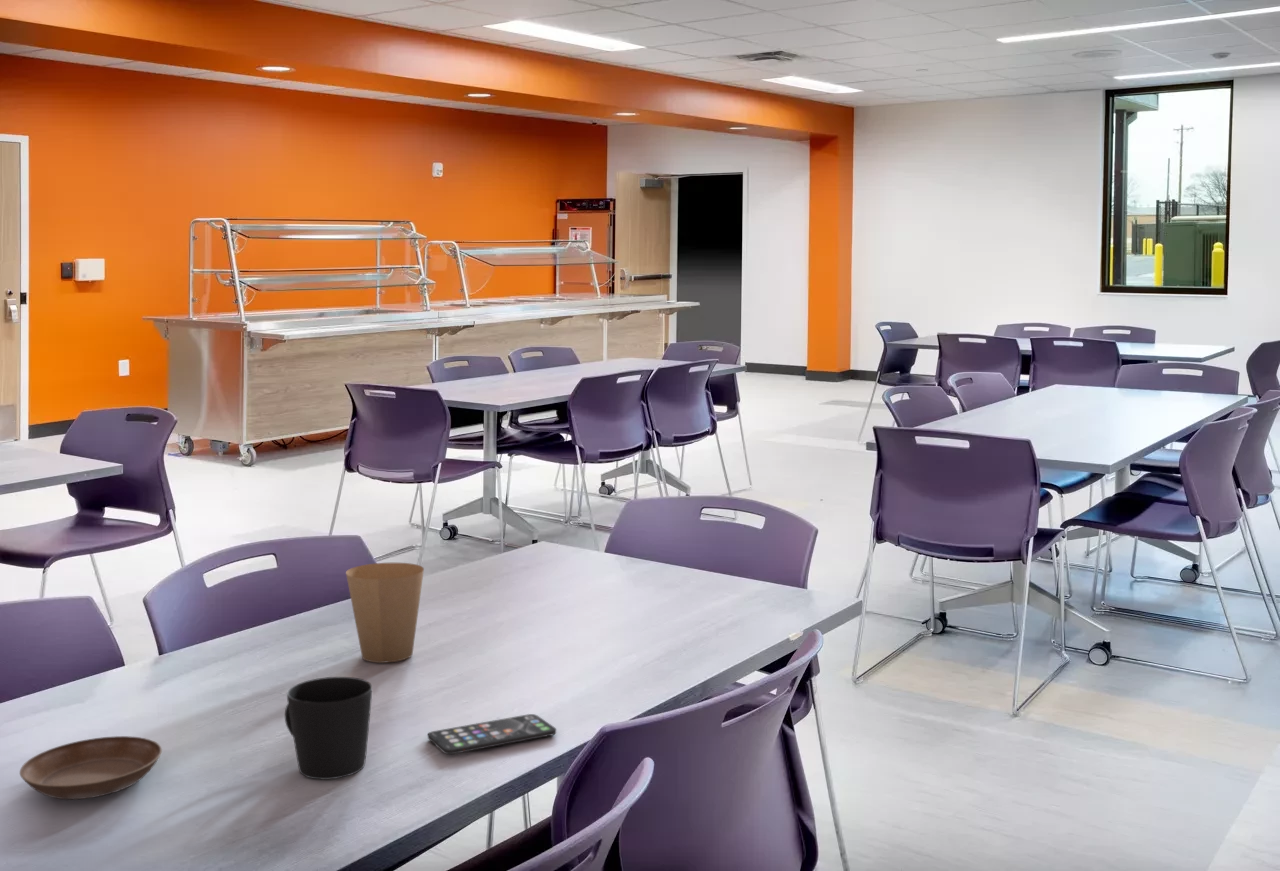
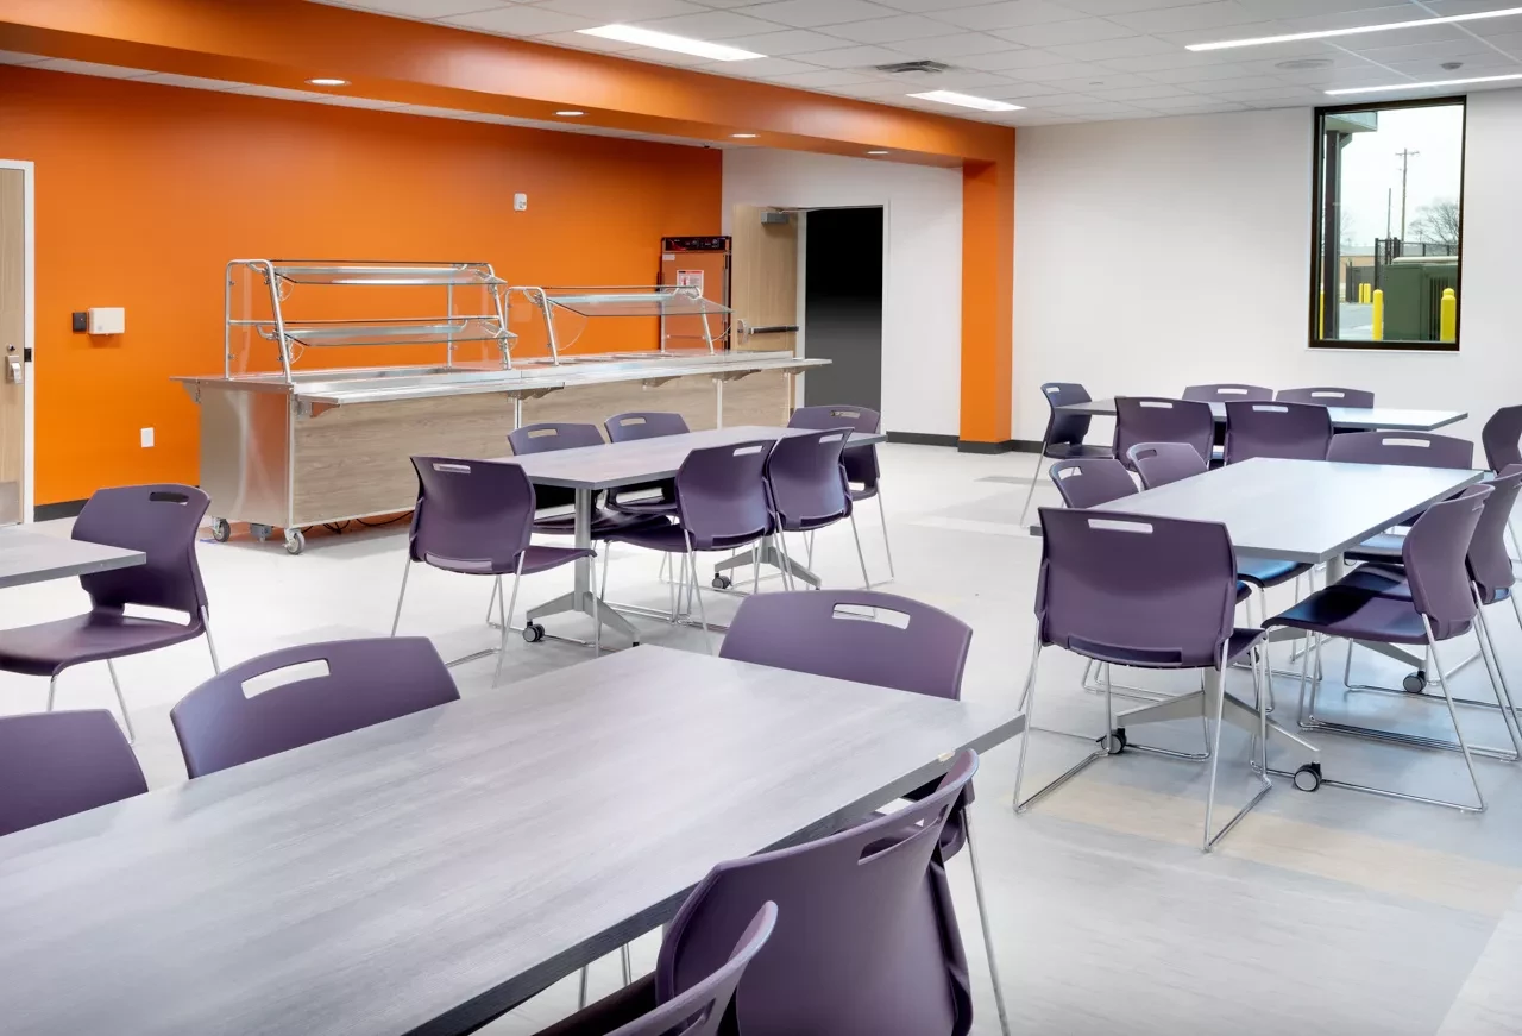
- saucer (92, 770)
- smartphone (492, 733)
- paper cup (386, 613)
- cup (323, 726)
